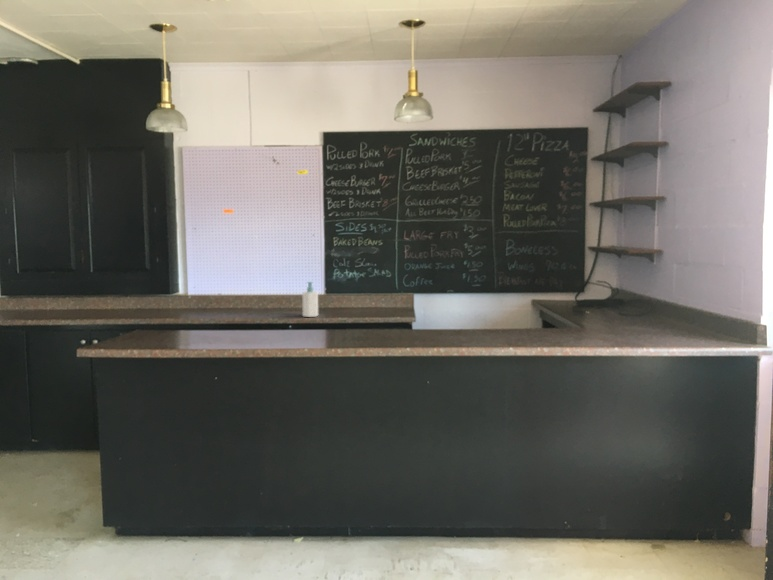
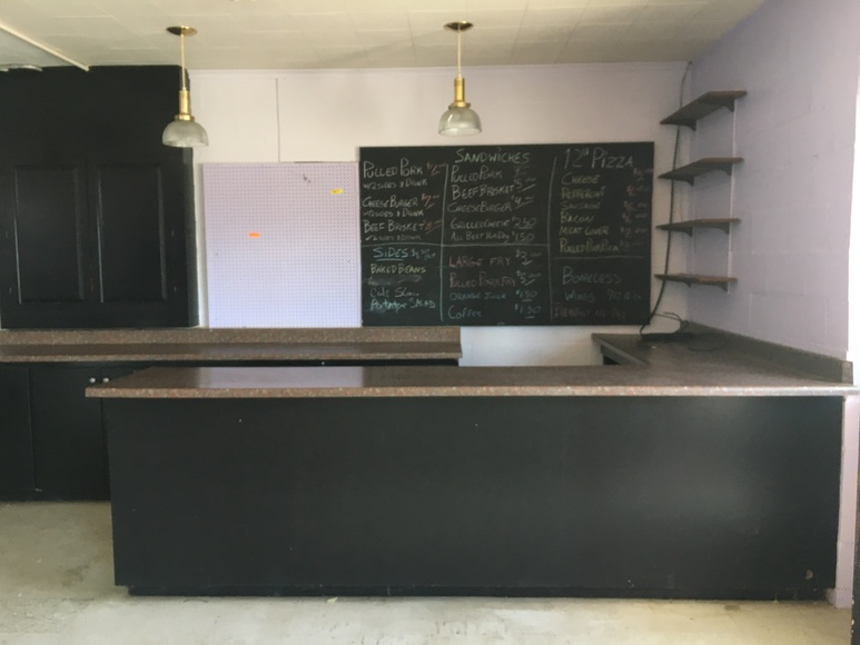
- soap bottle (310, 299)
